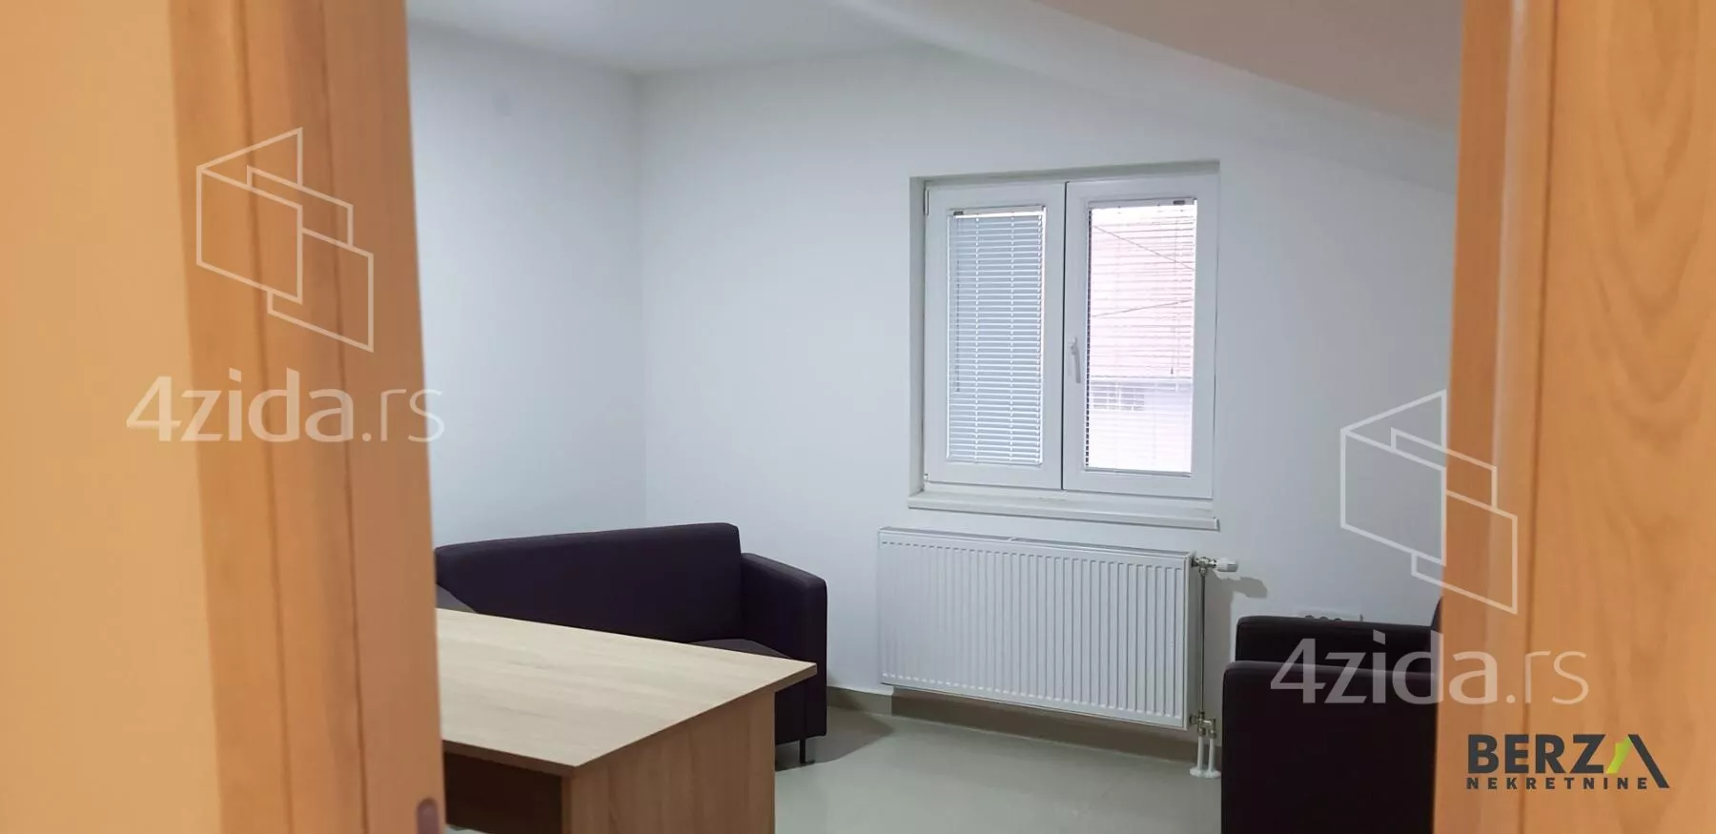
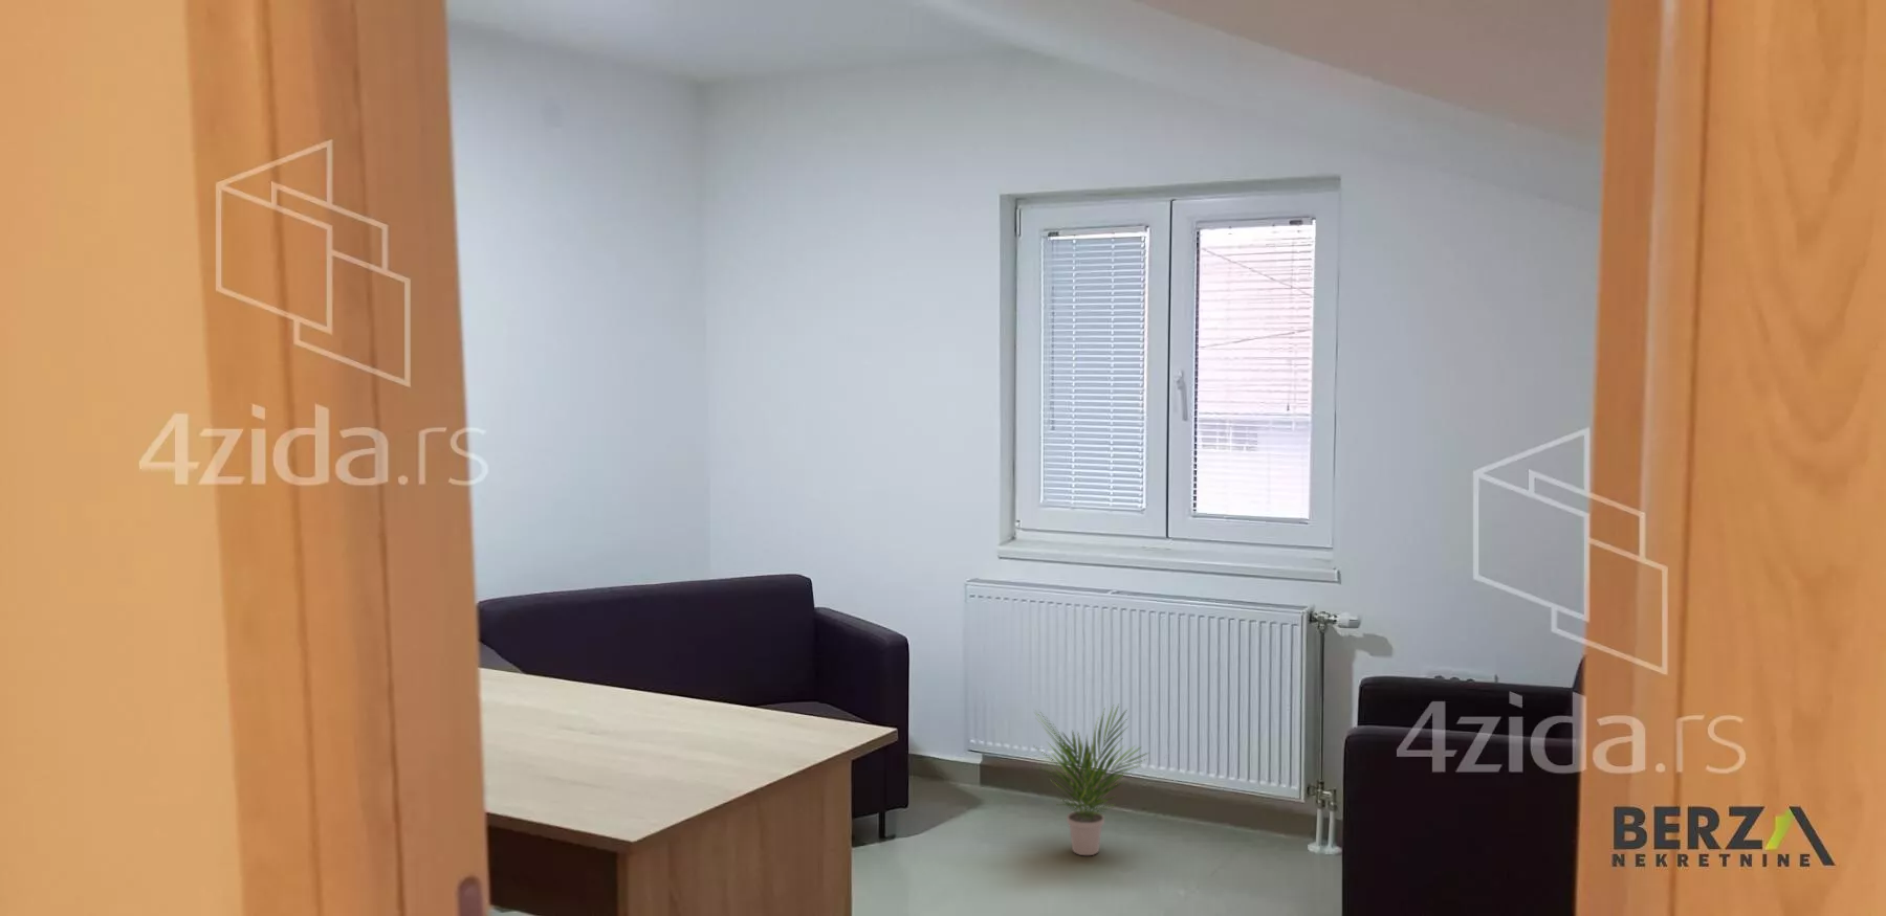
+ potted plant (1085, 783)
